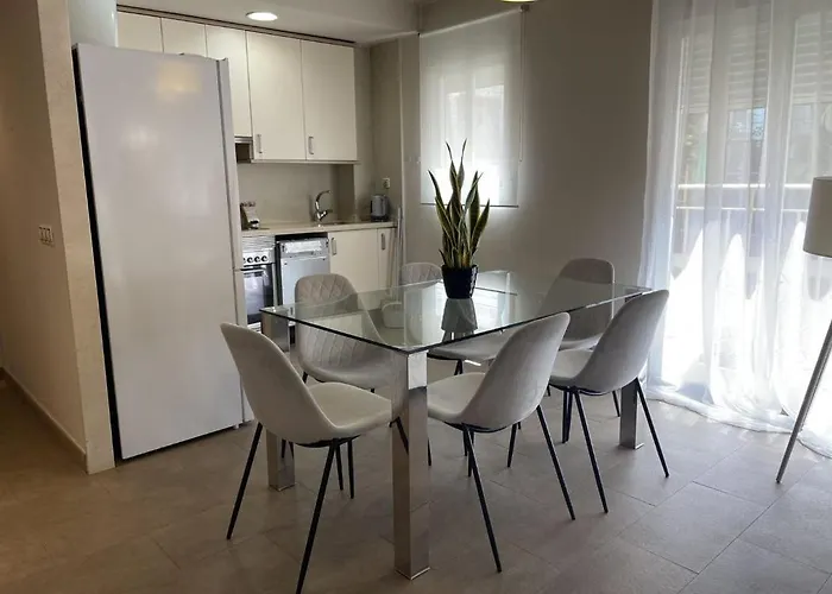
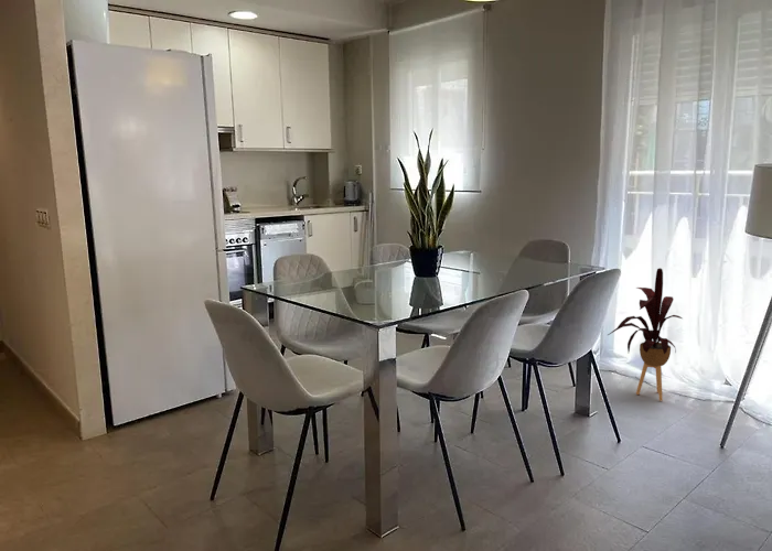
+ house plant (646, 331)
